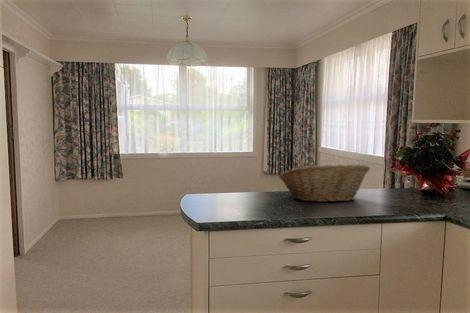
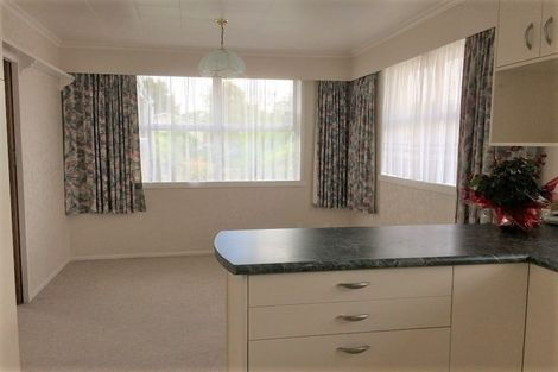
- fruit basket (324, 179)
